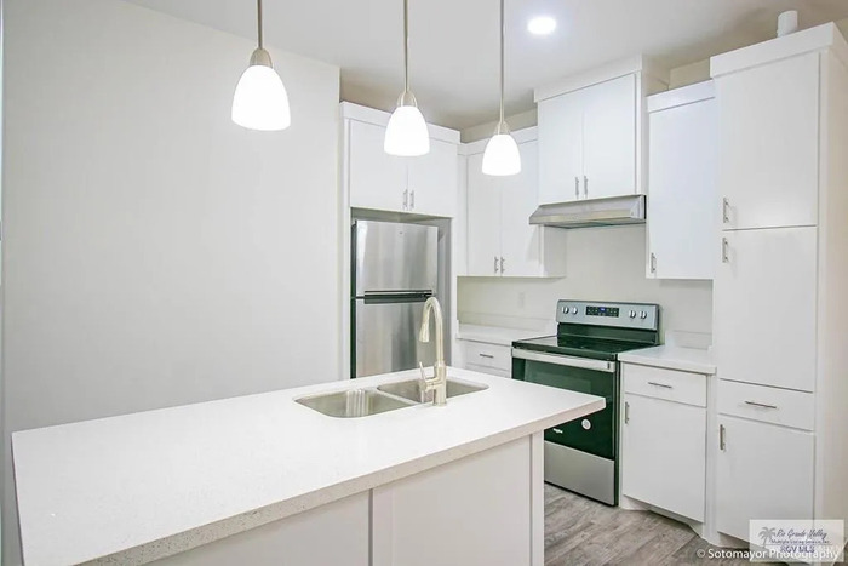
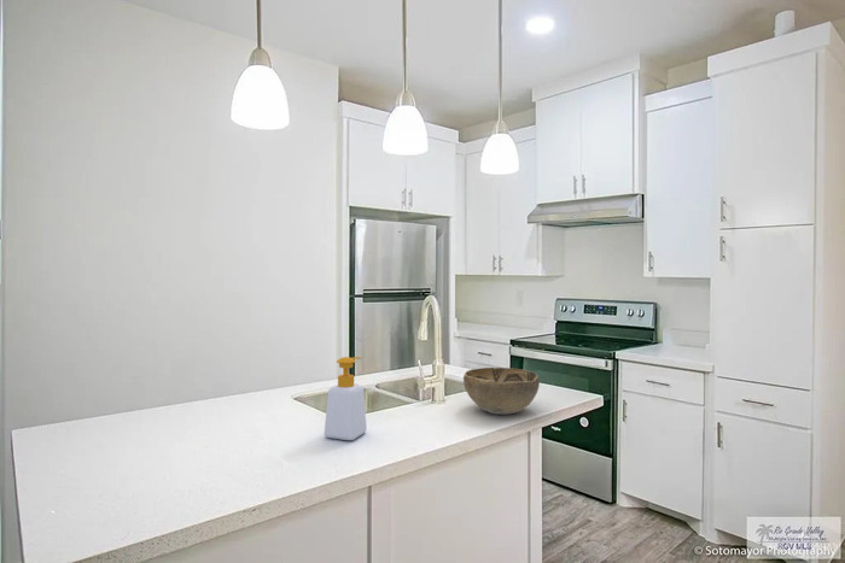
+ decorative bowl (500, 392)
+ soap bottle (349, 394)
